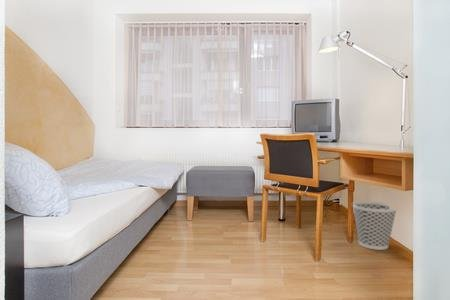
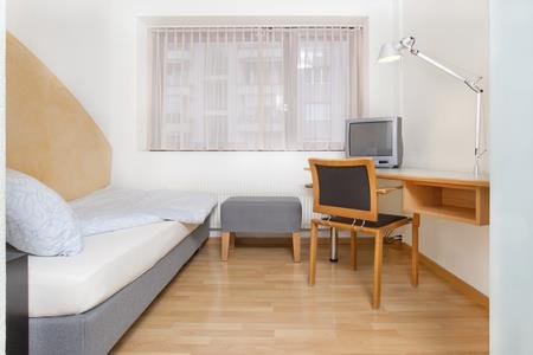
- wastebasket (373, 225)
